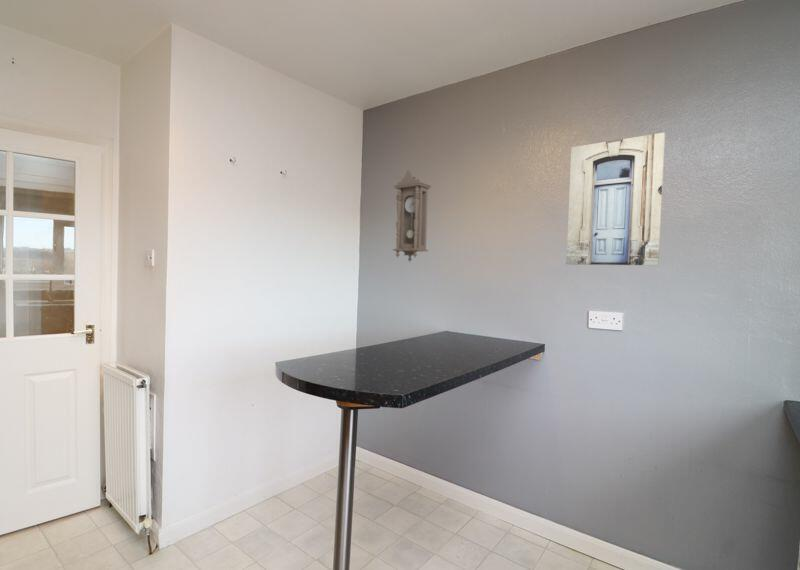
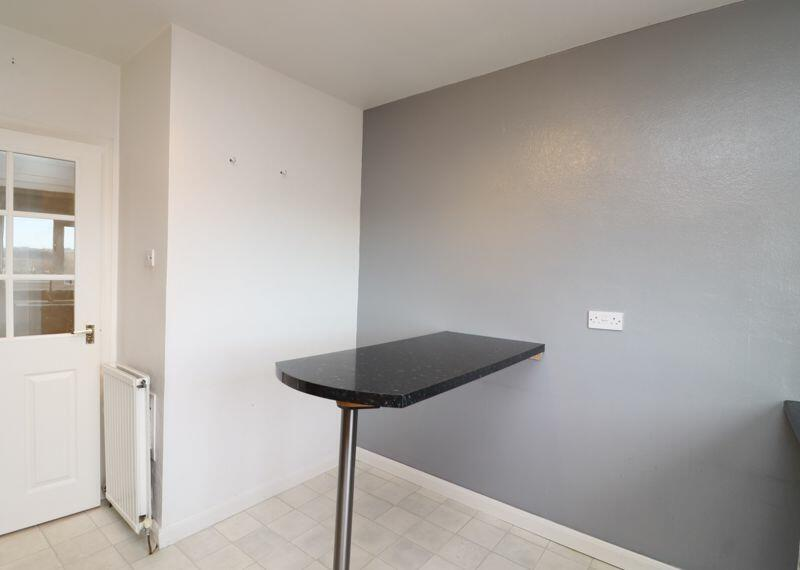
- wall art (612, 203)
- pendulum clock (411, 216)
